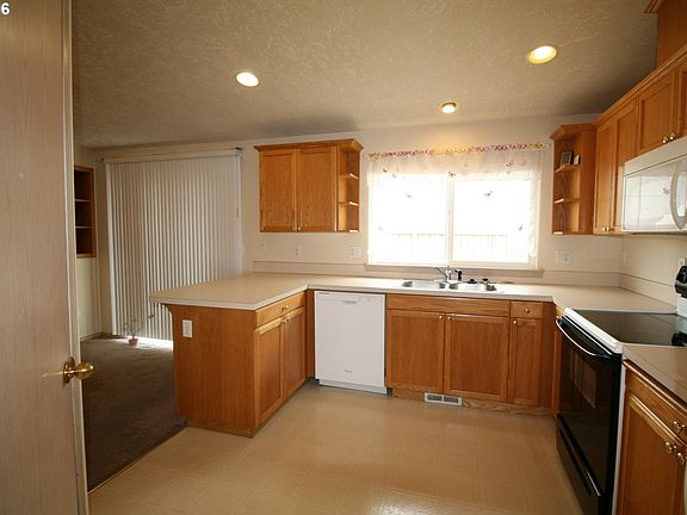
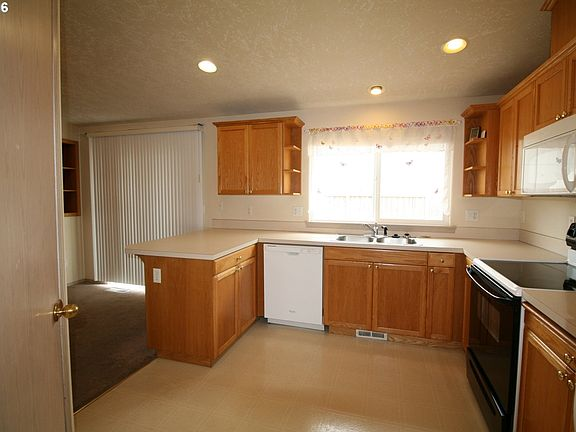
- potted plant (137, 330)
